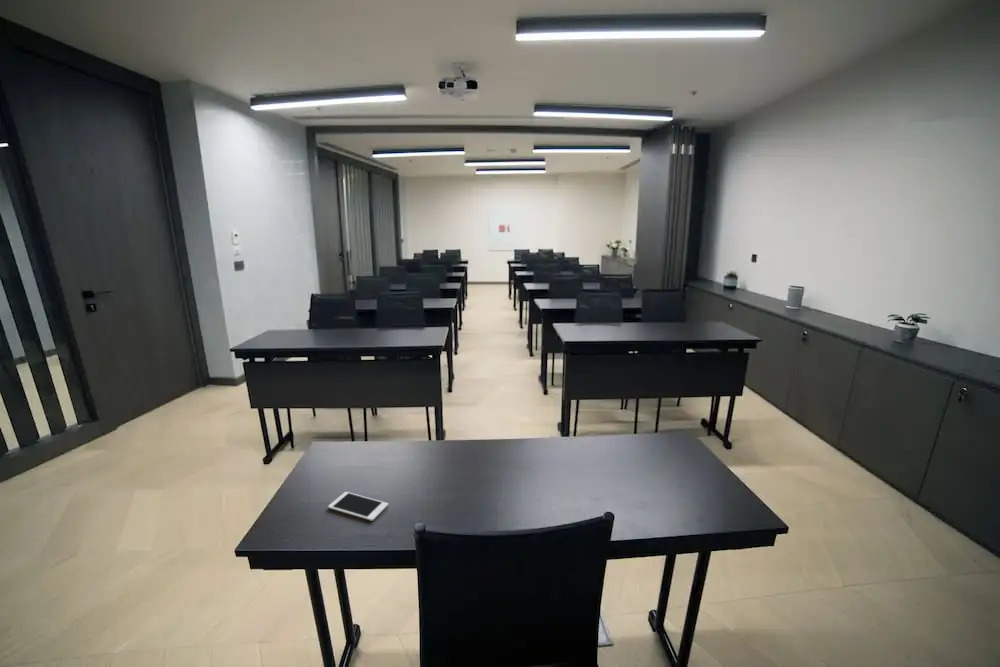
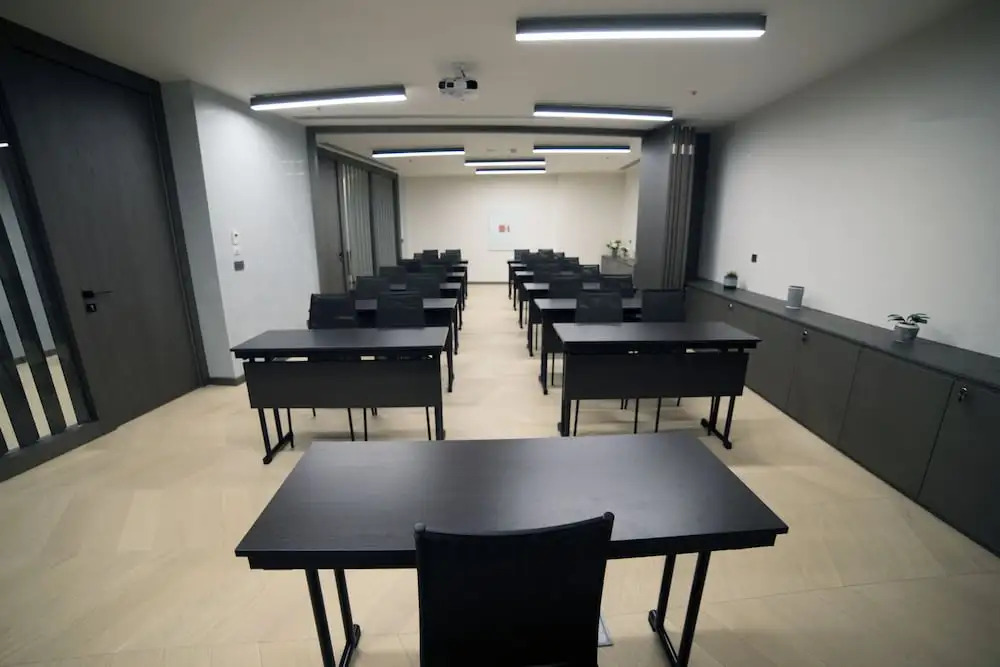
- cell phone (358, 505)
